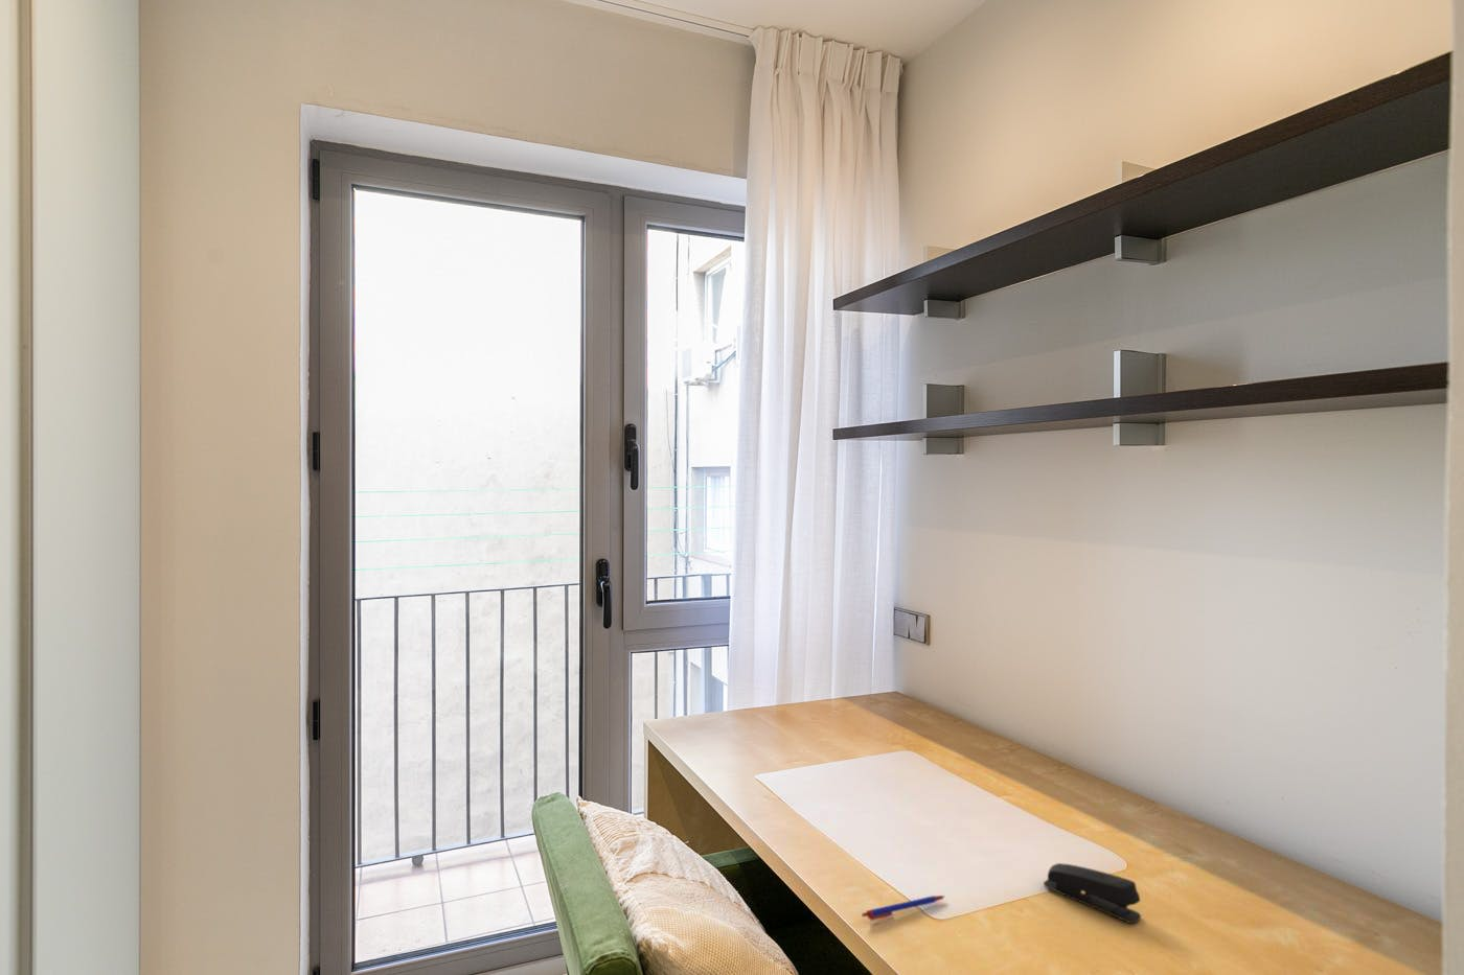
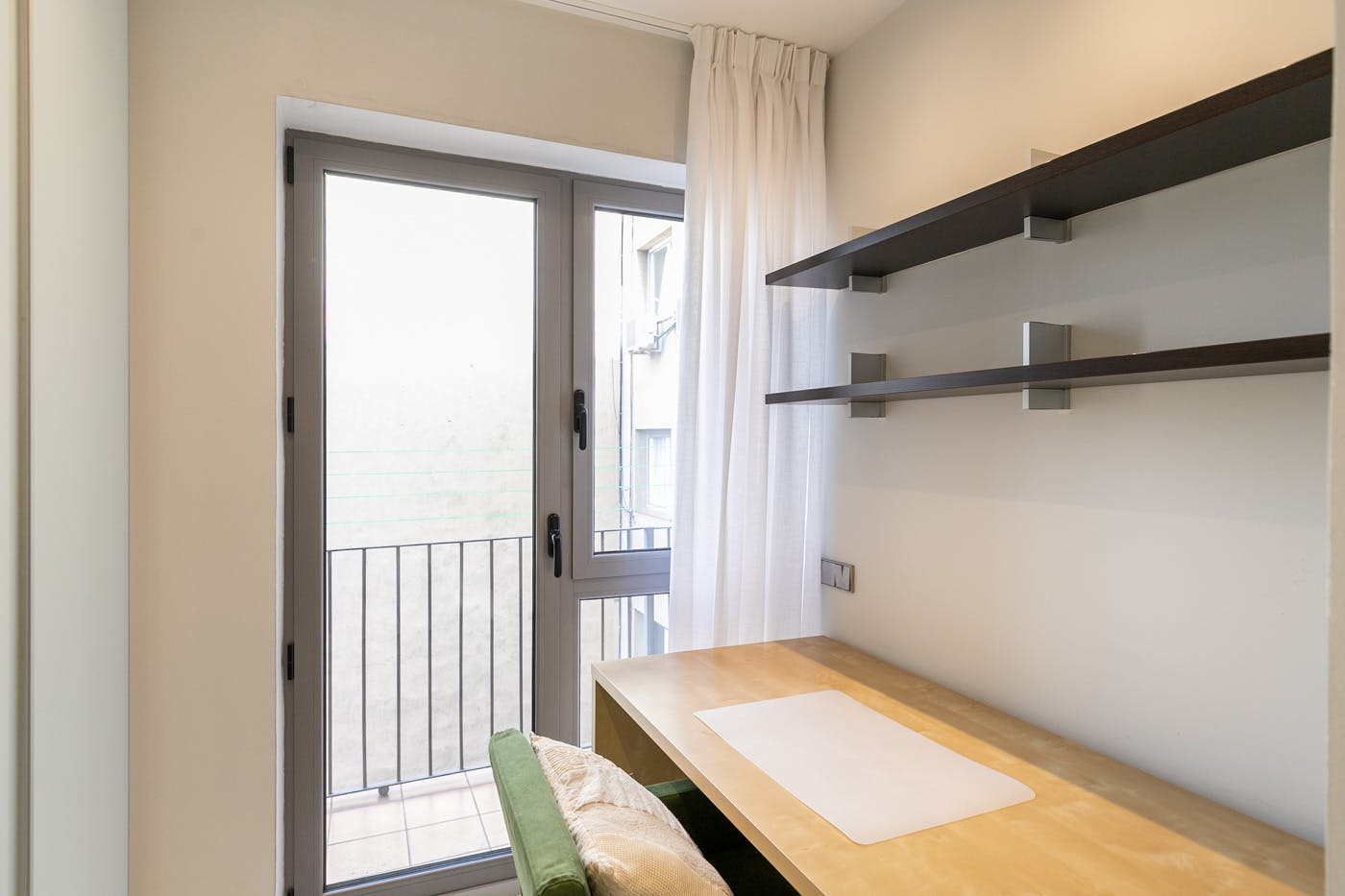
- pen (905, 905)
- stapler (1090, 884)
